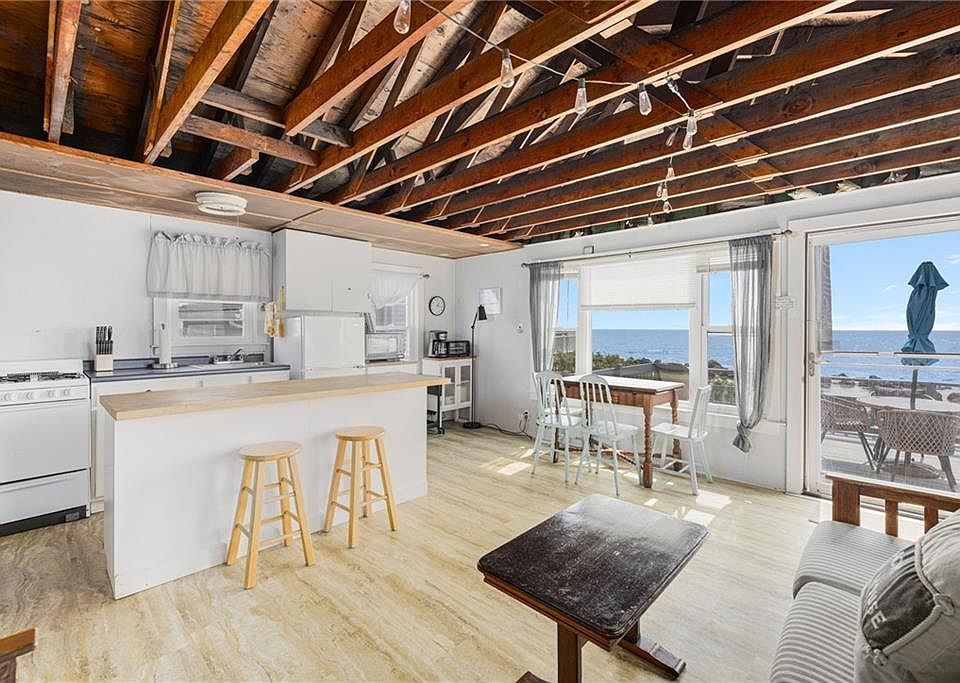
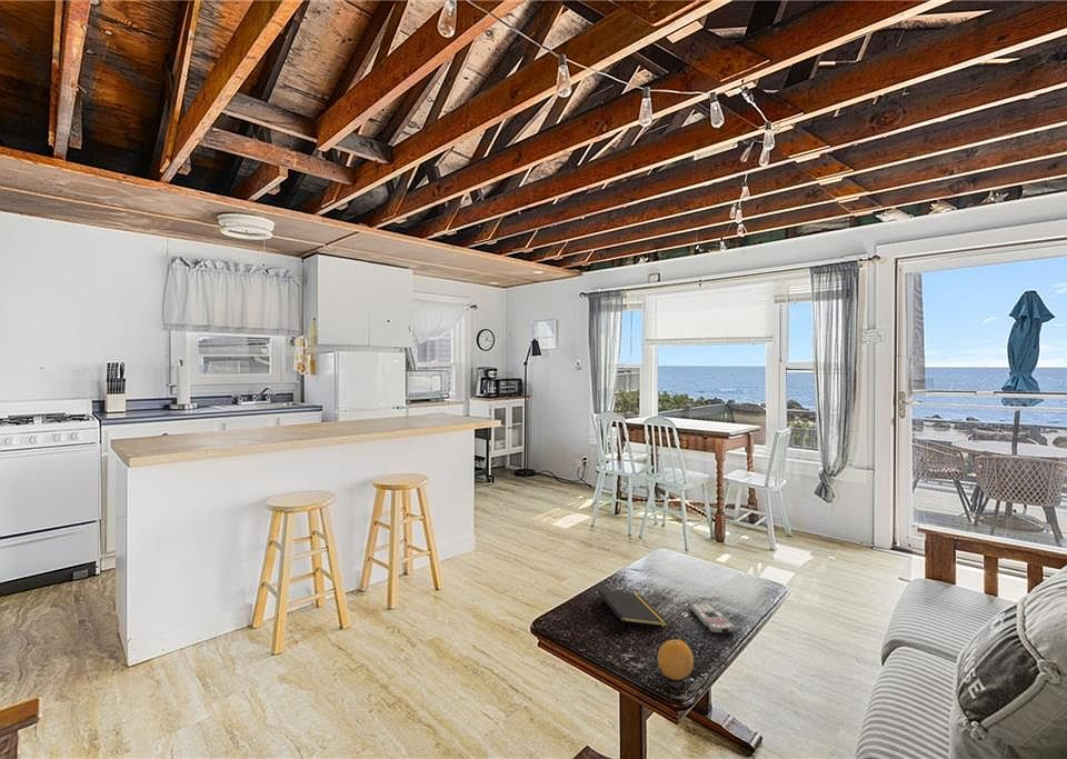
+ fruit (675, 658)
+ remote control (710, 617)
+ notepad (630, 606)
